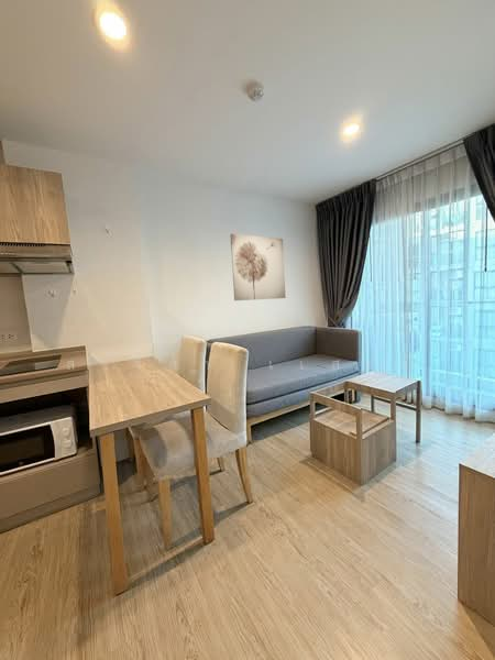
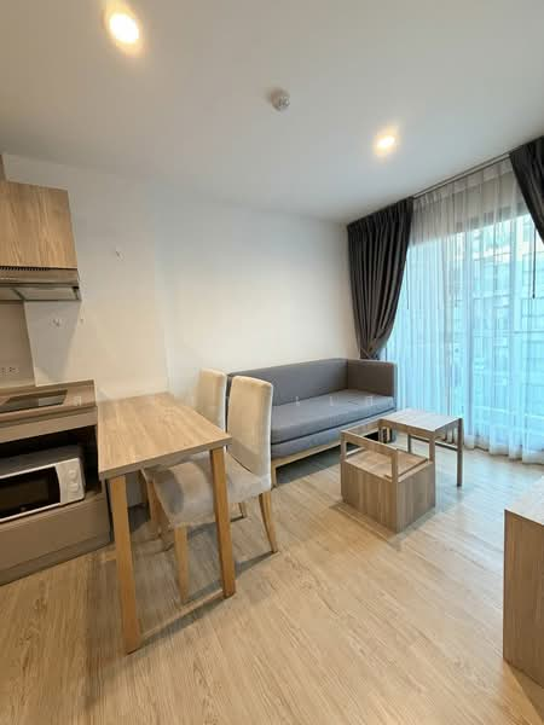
- wall art (260, 267)
